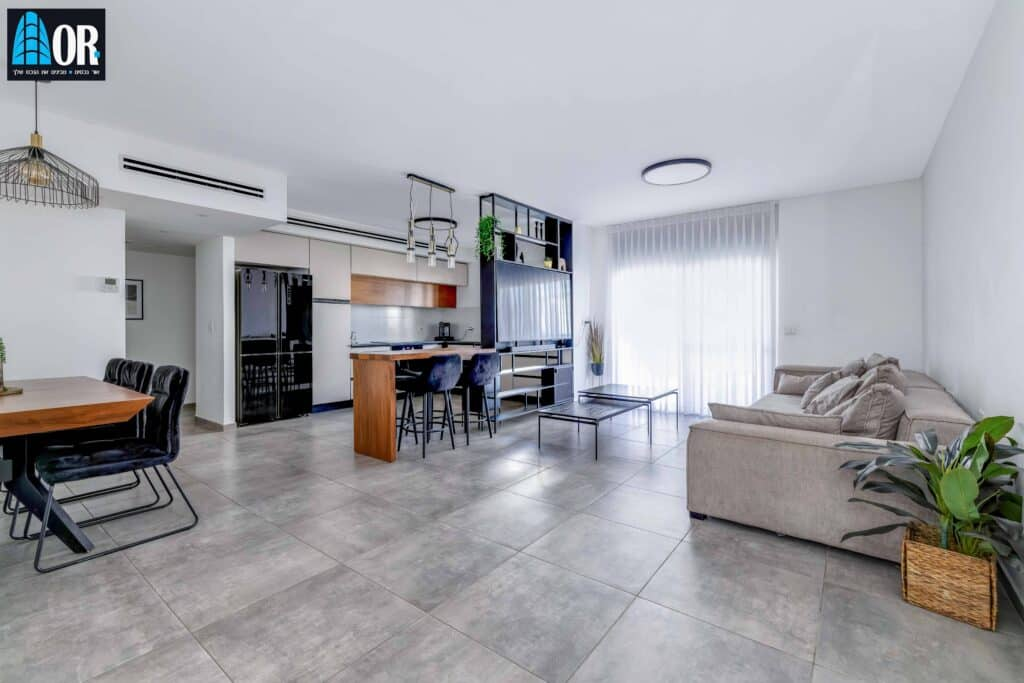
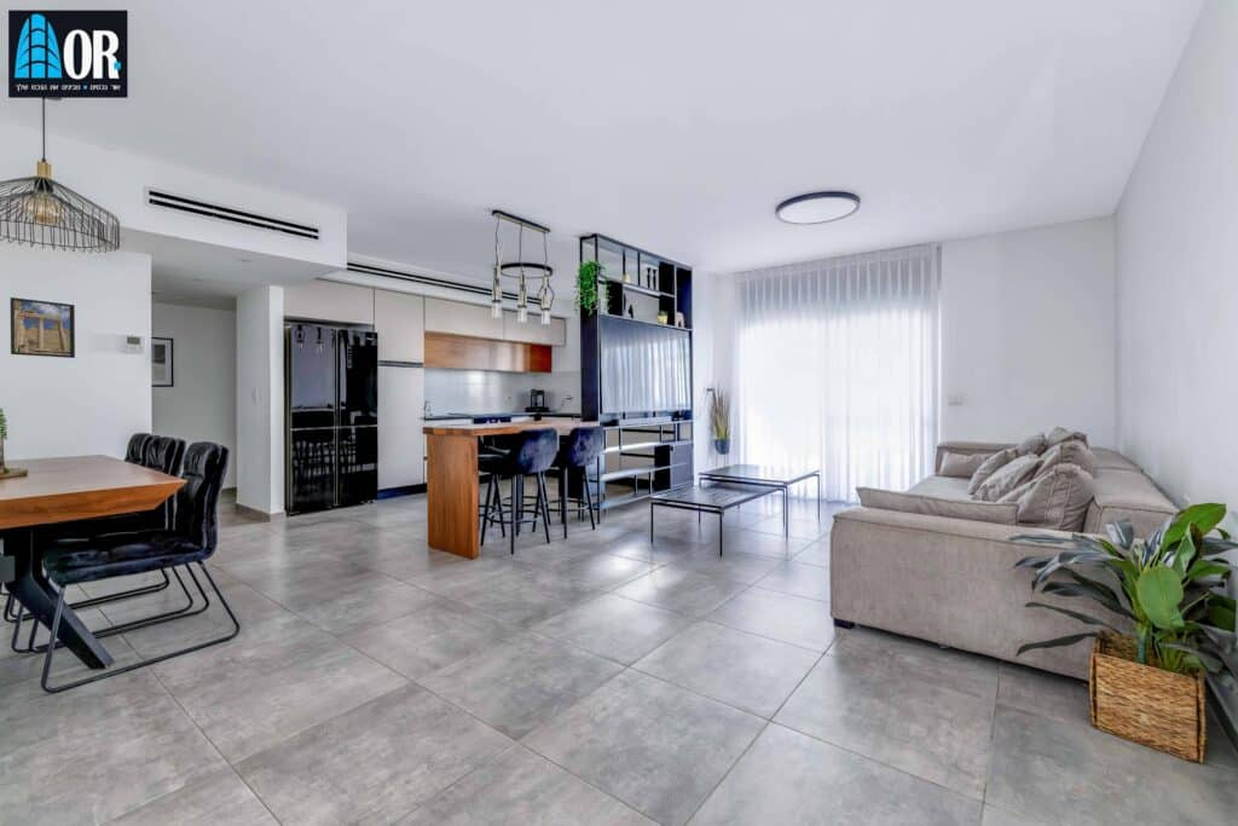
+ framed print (44, 328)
